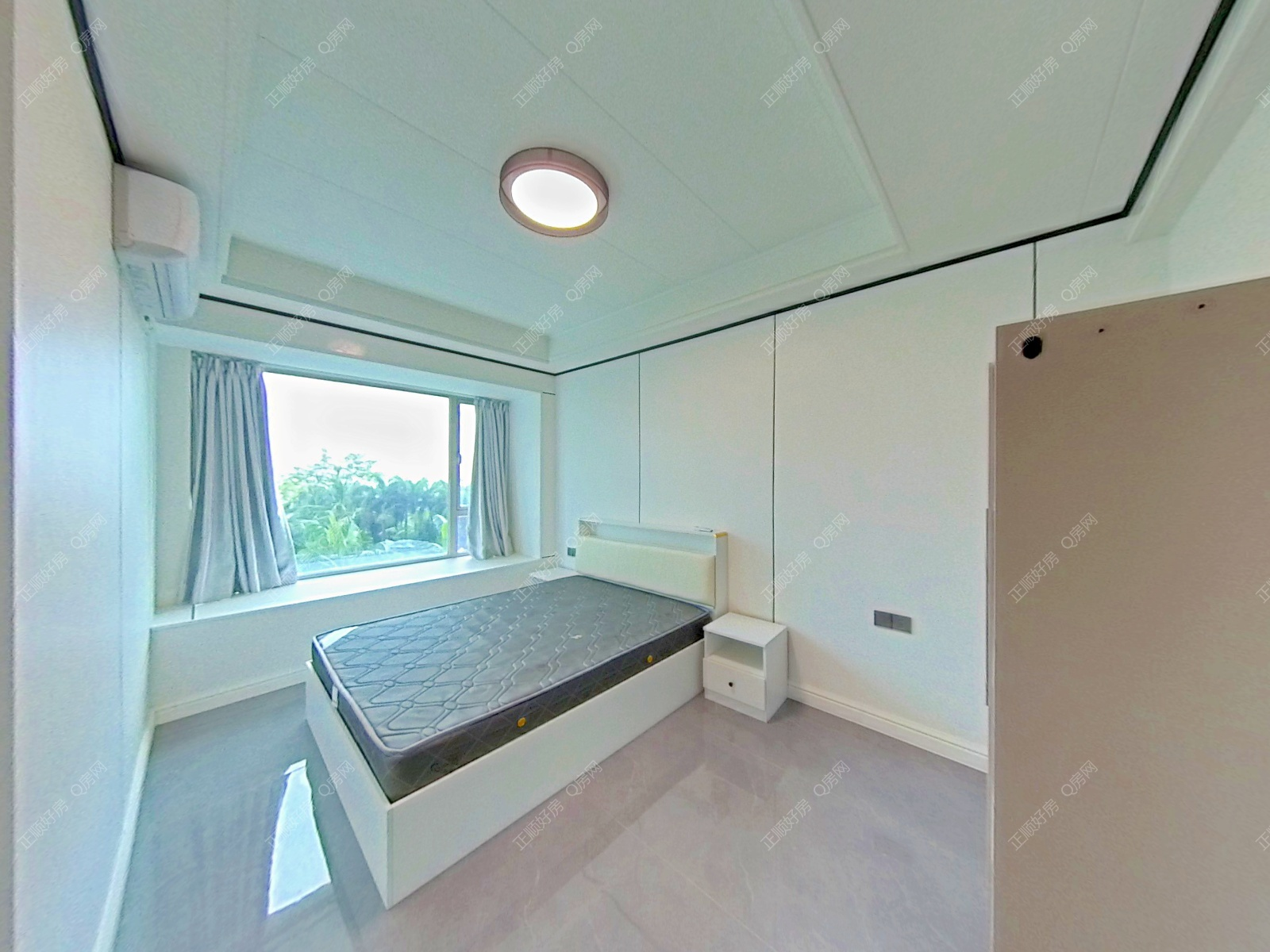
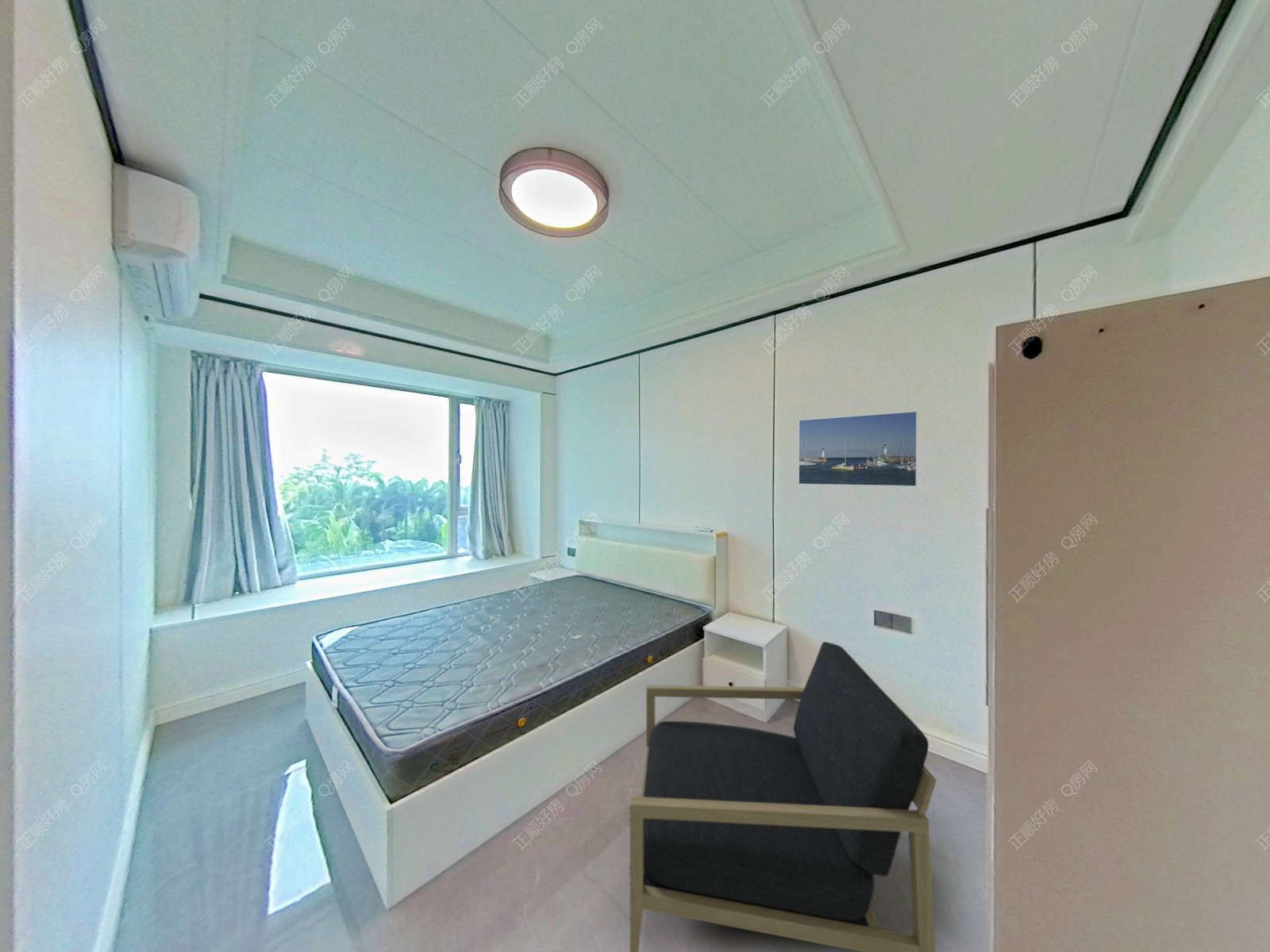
+ armchair (755, 772)
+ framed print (853, 451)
